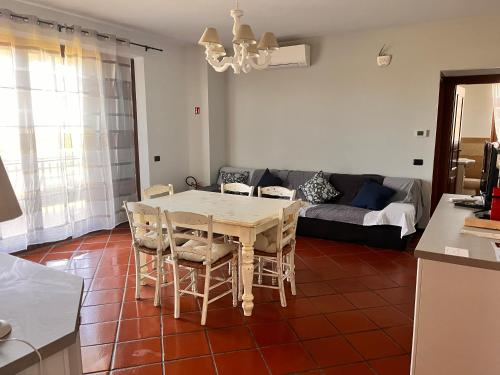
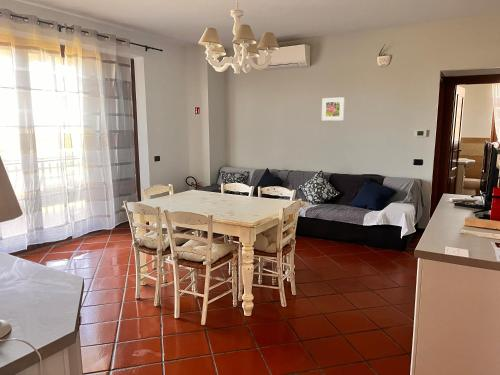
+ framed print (332, 109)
